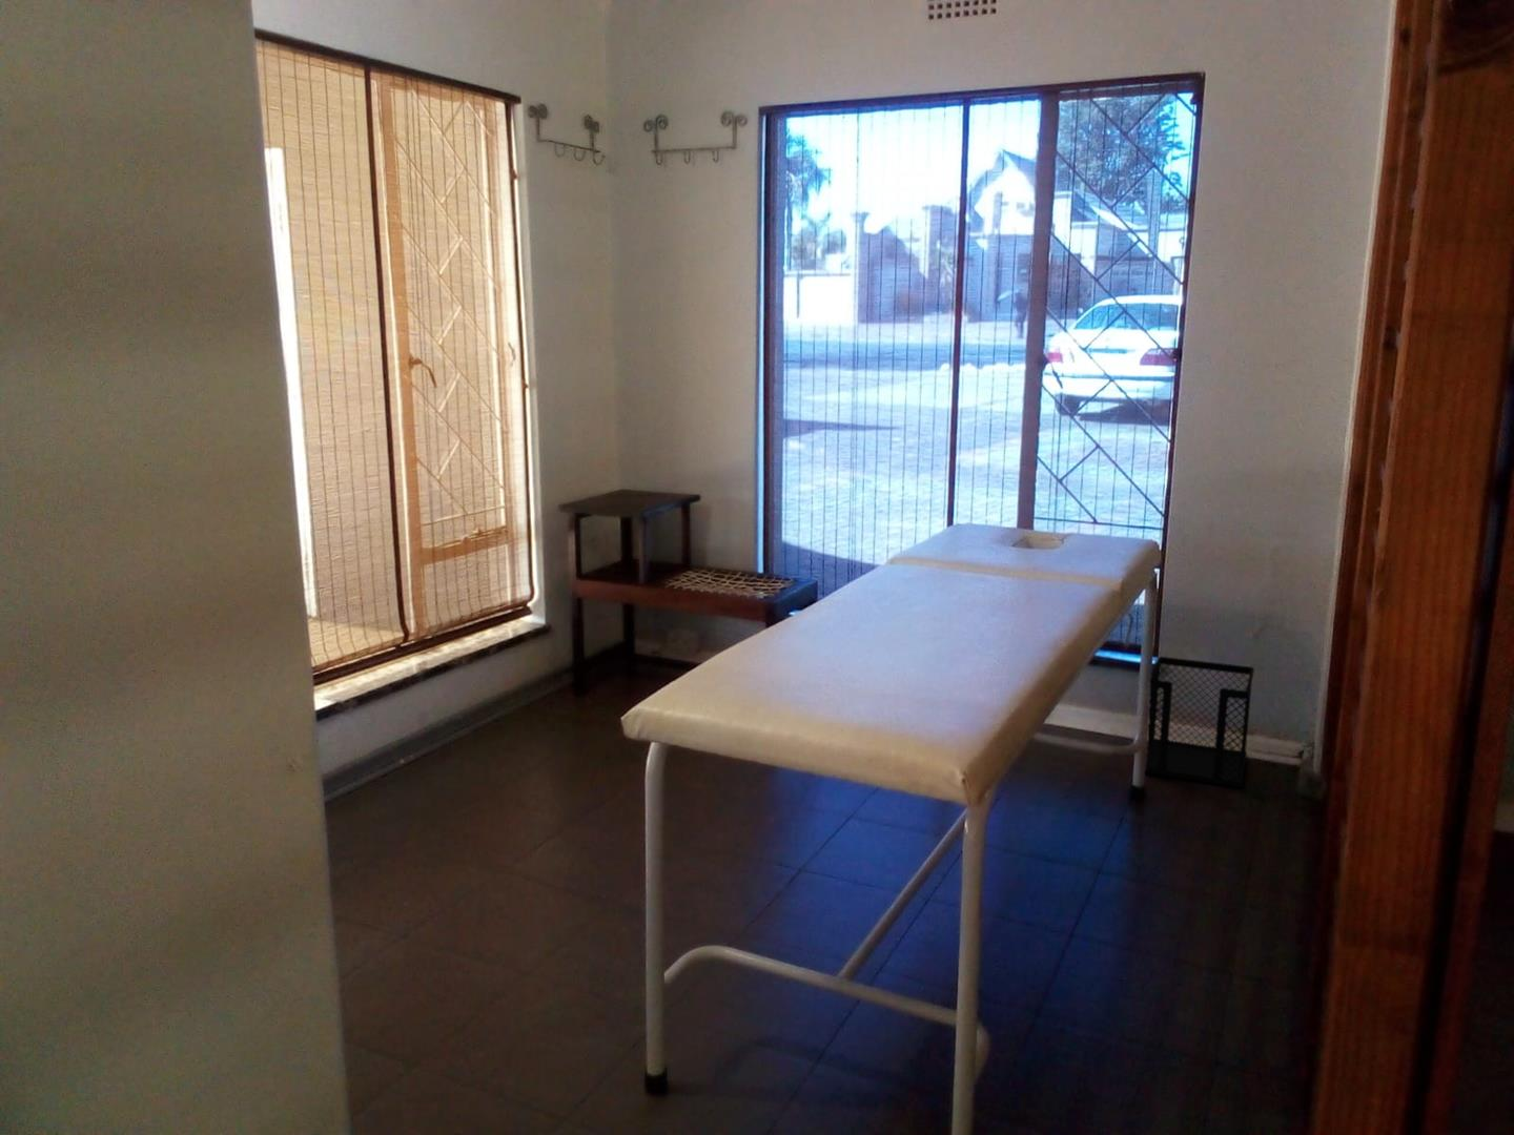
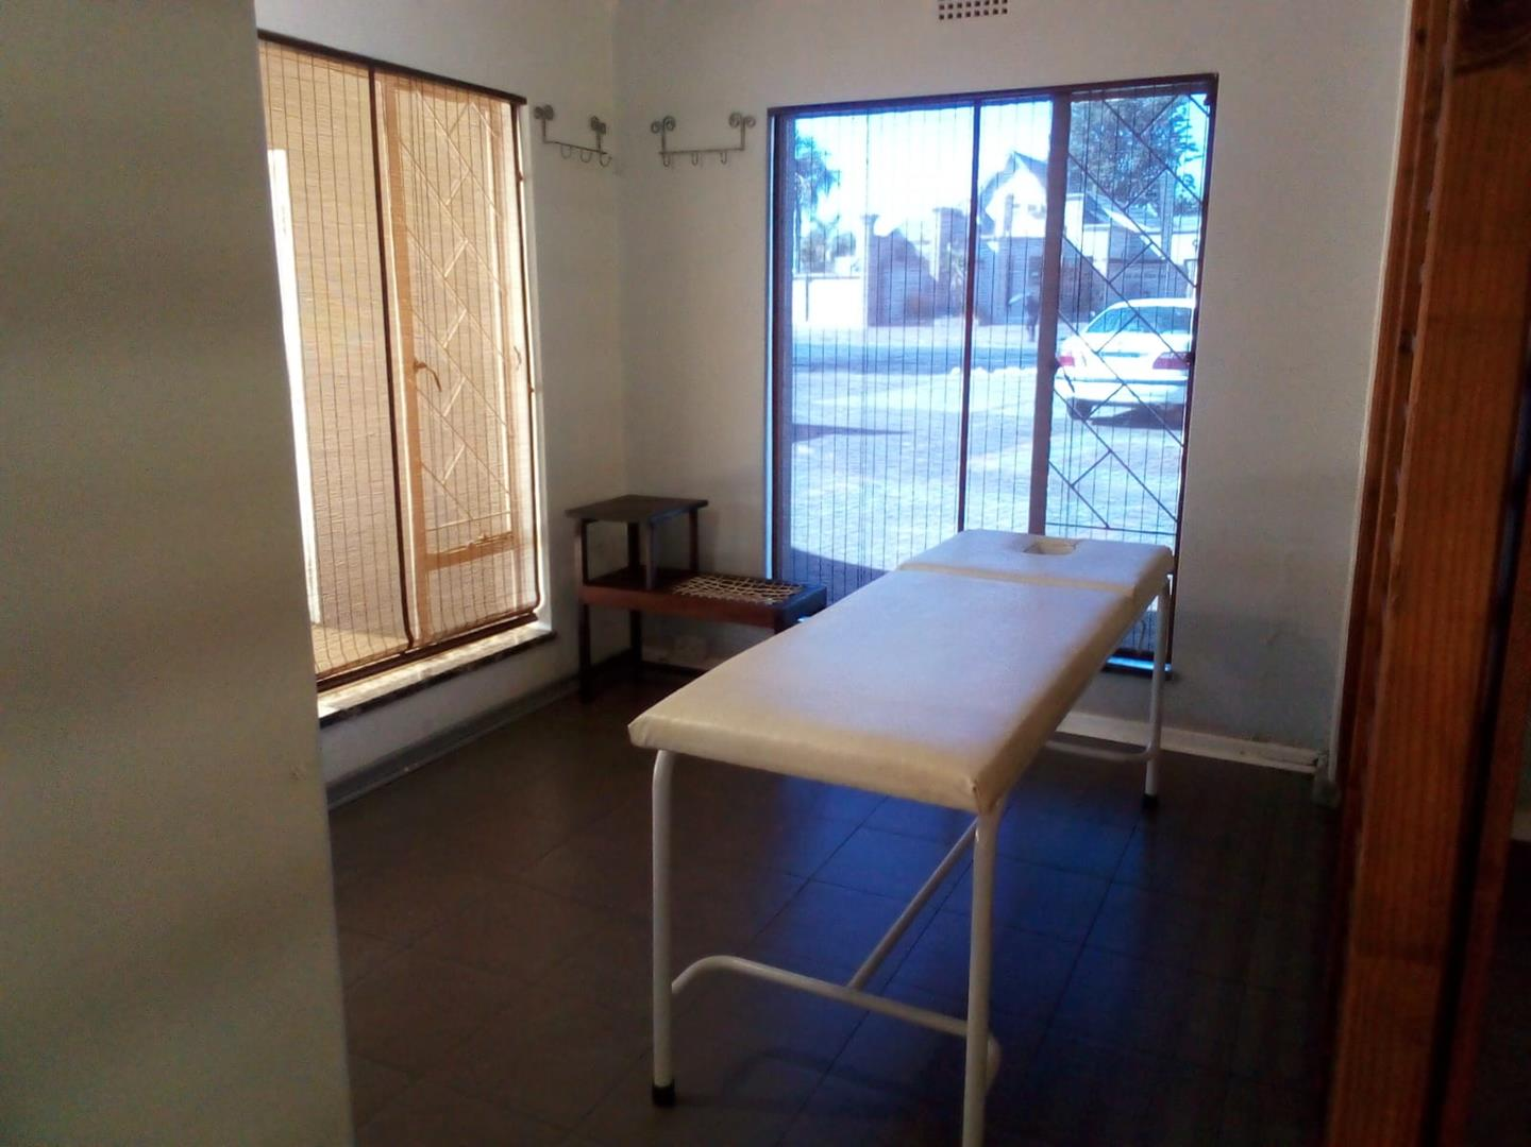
- wastebasket (1198, 717)
